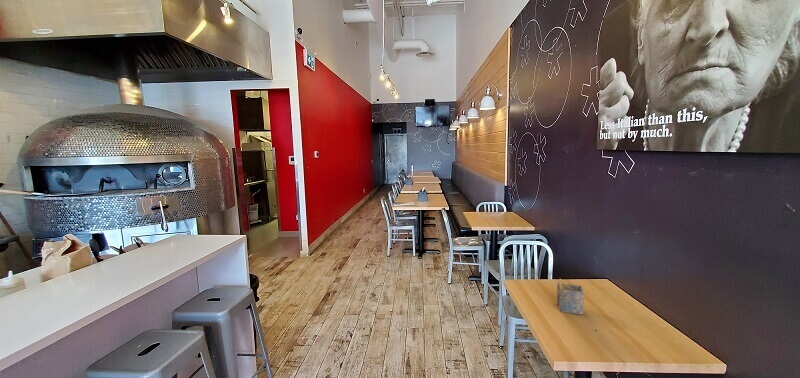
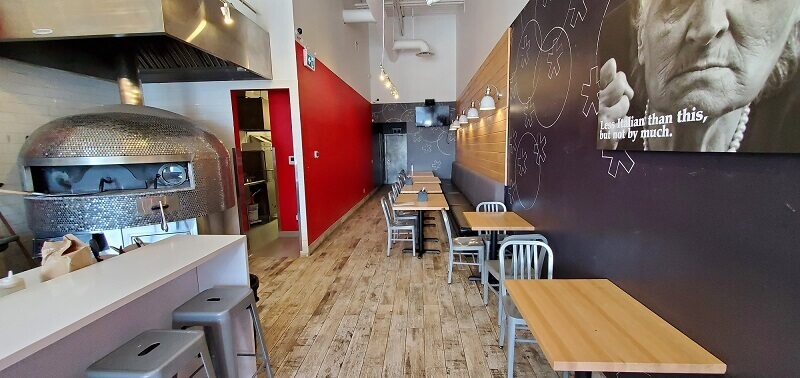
- napkin holder (569, 294)
